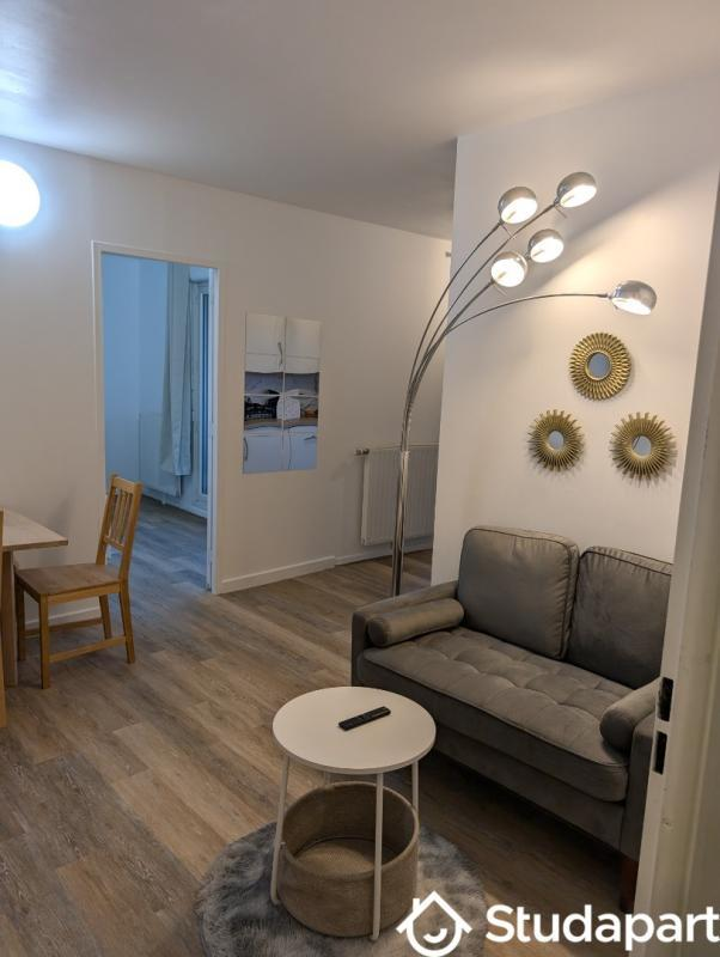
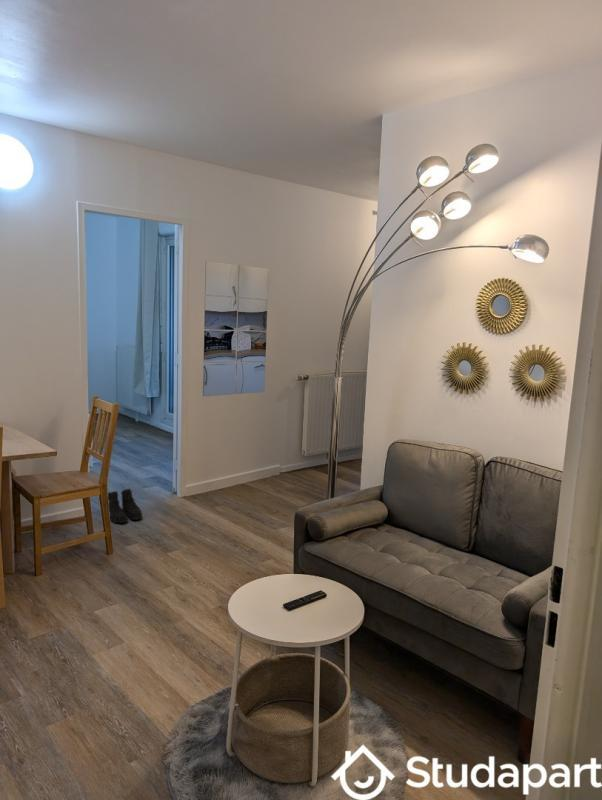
+ boots (123, 504)
